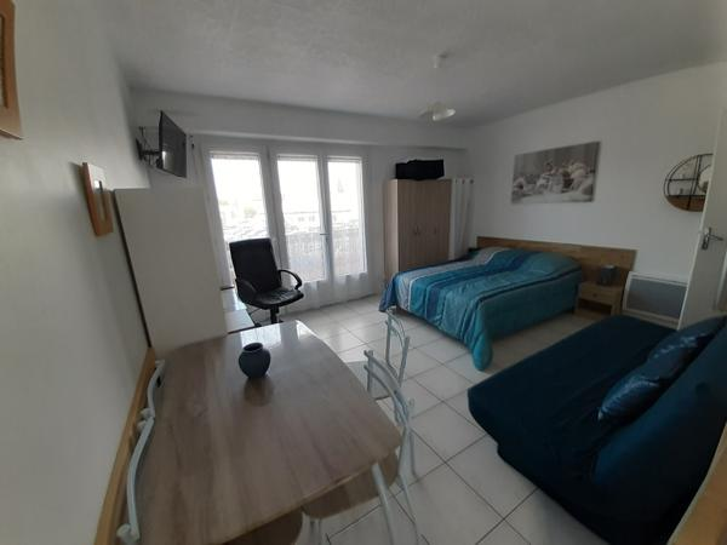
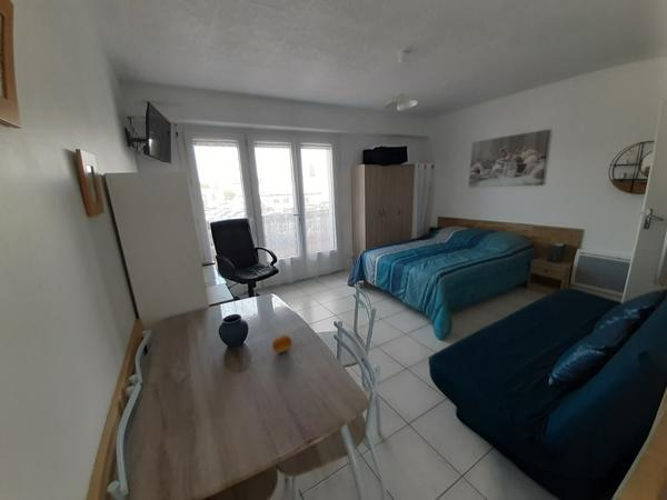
+ fruit (281, 343)
